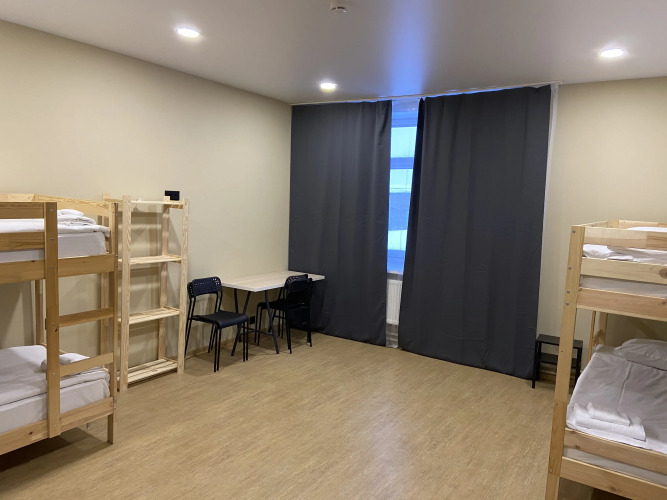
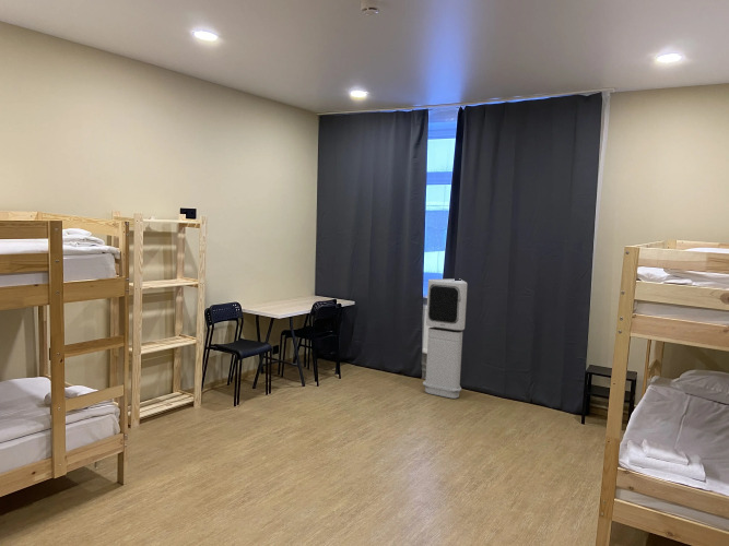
+ air purifier (448, 335)
